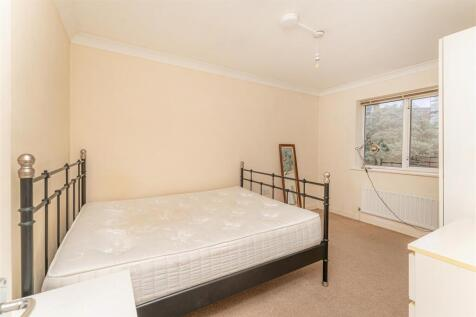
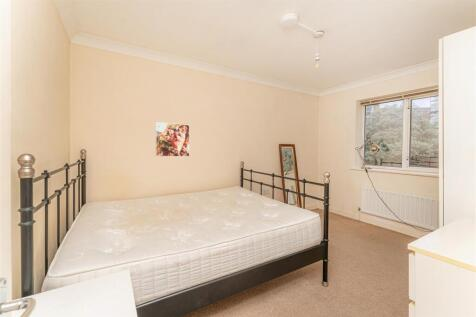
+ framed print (173, 140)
